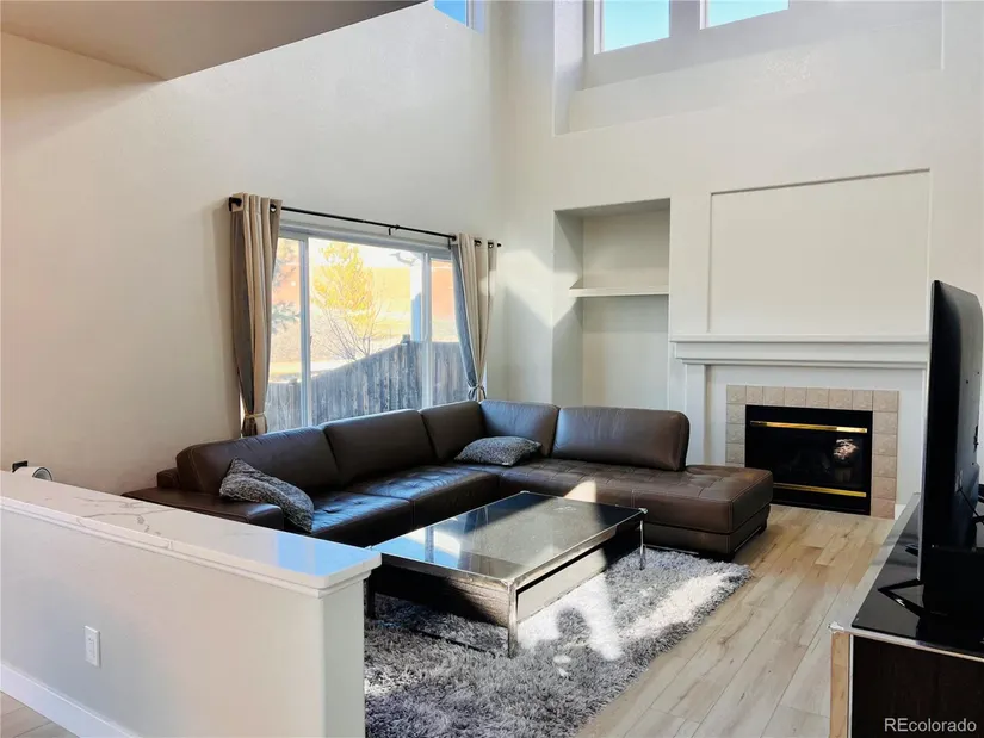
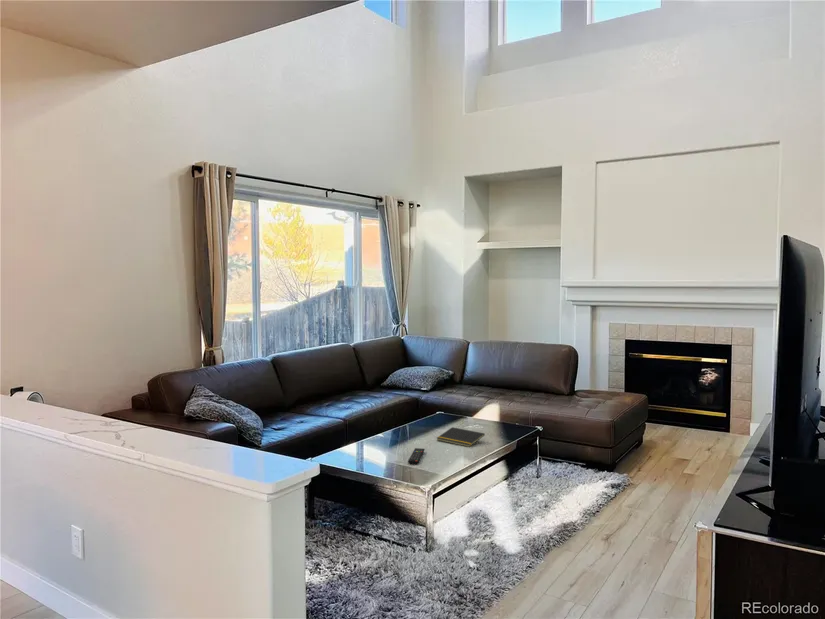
+ notepad (460, 436)
+ remote control (416, 456)
